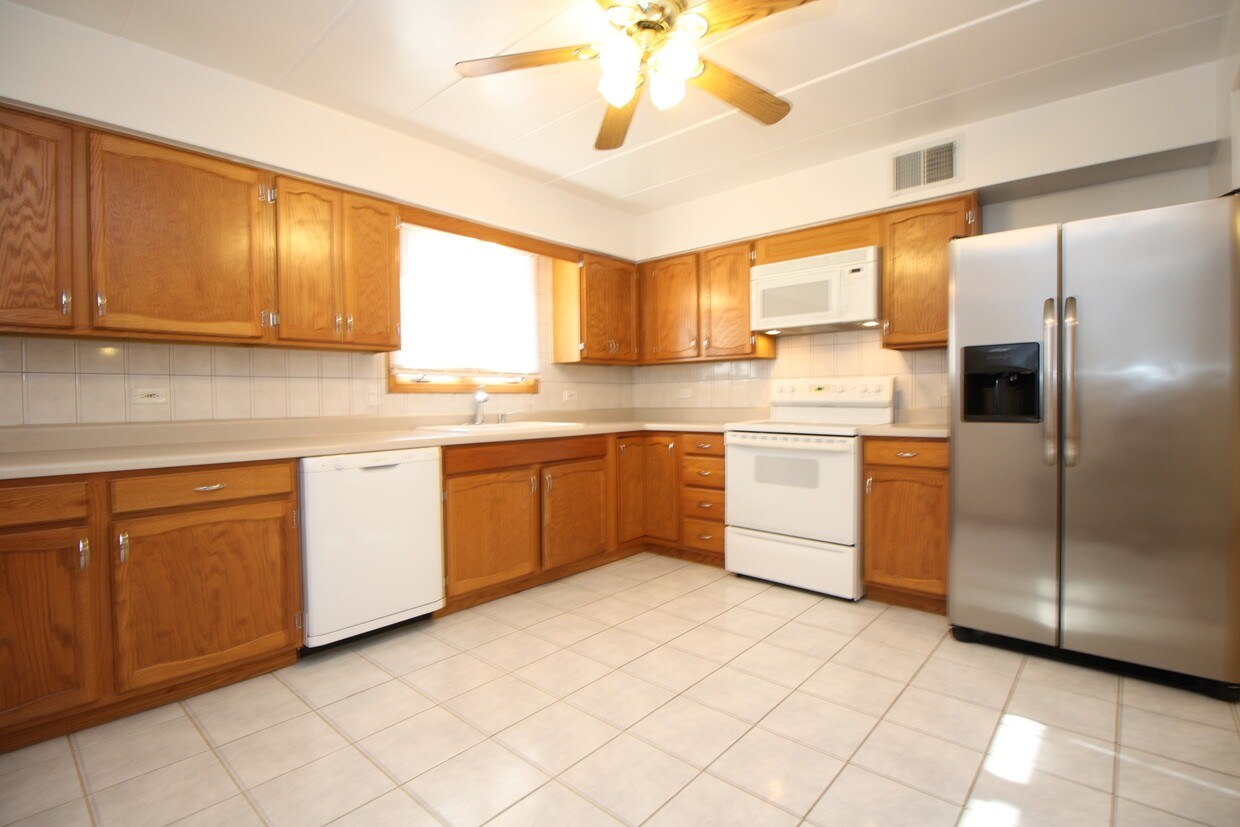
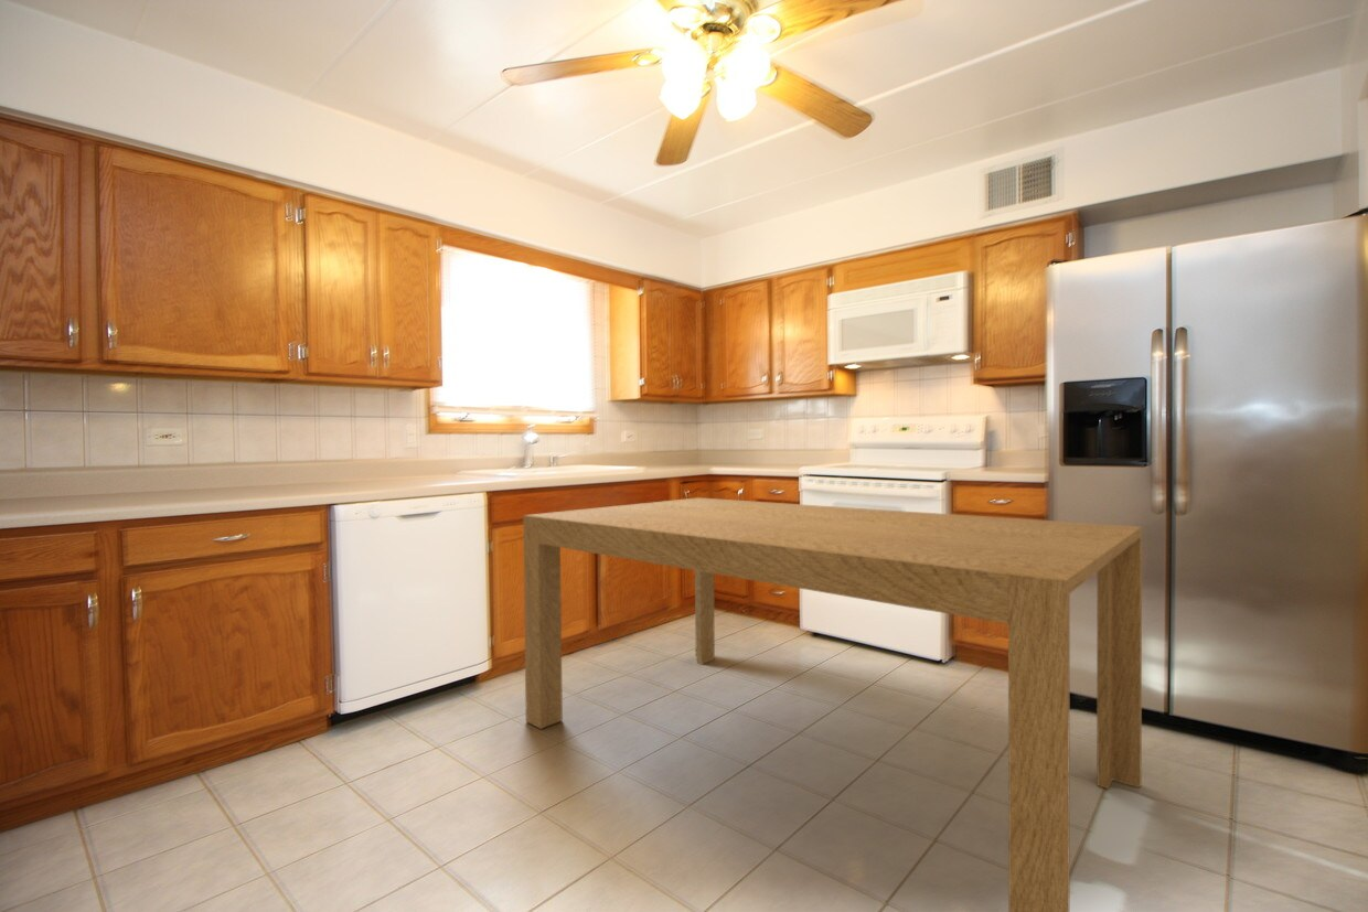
+ dining table (806, 589)
